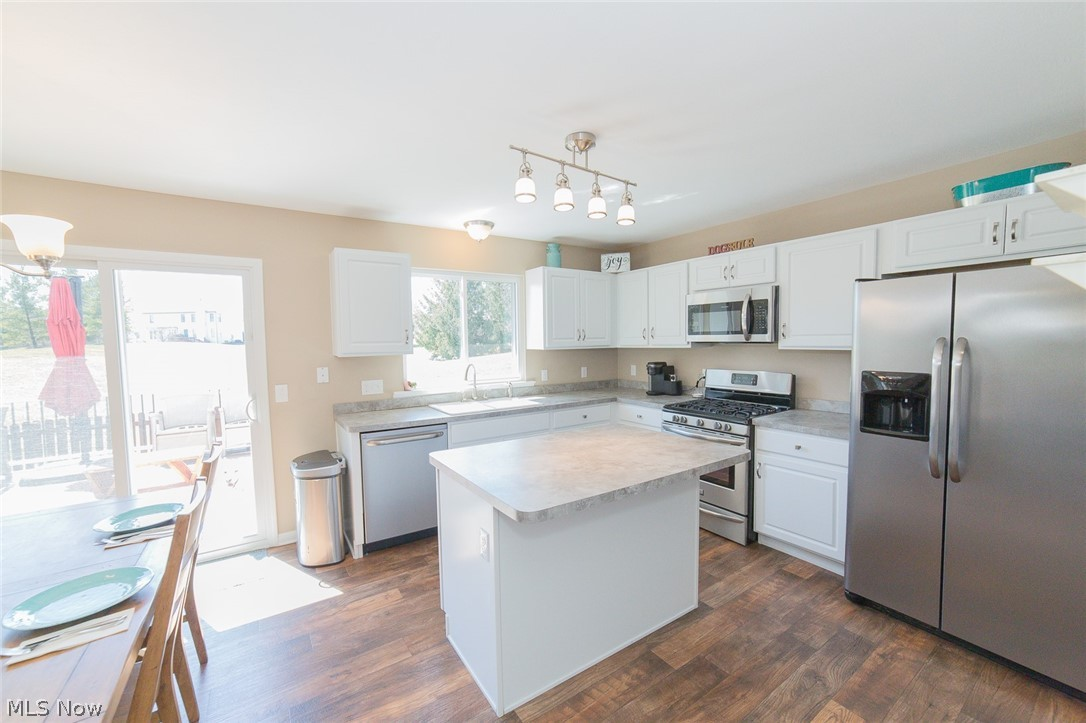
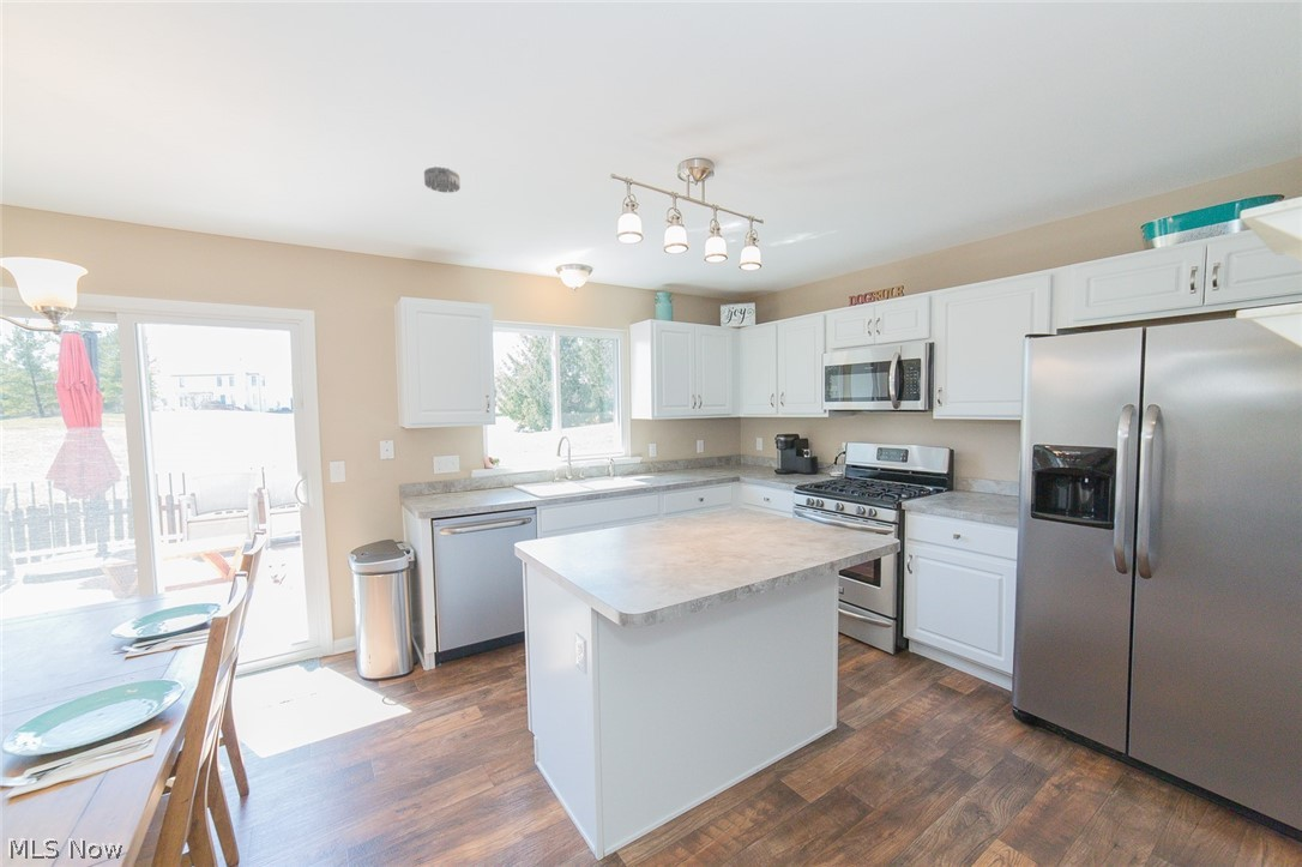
+ smoke detector (441, 179)
